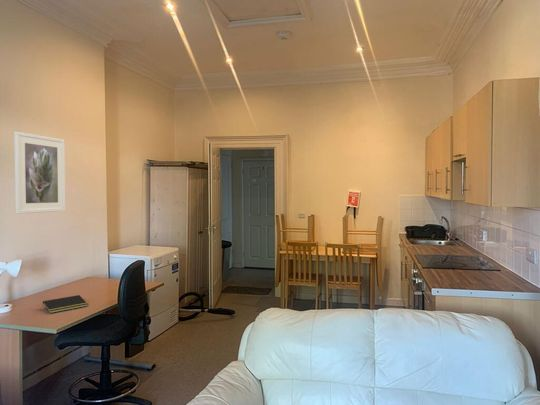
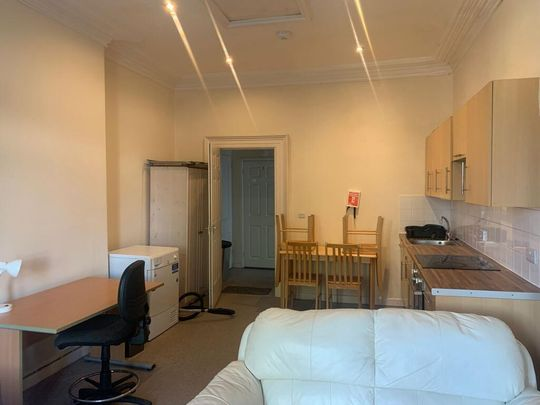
- notepad (65, 303)
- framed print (41, 174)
